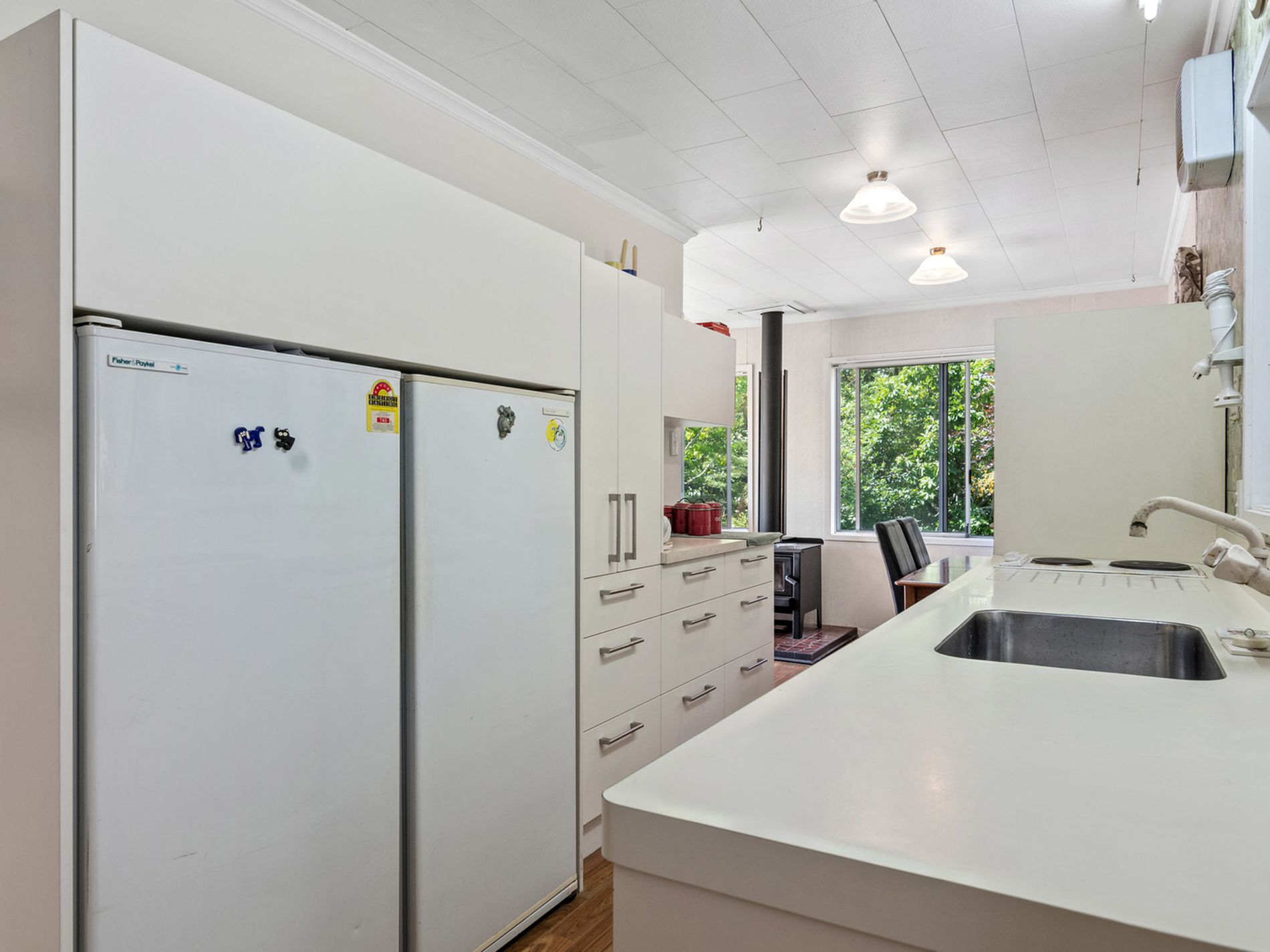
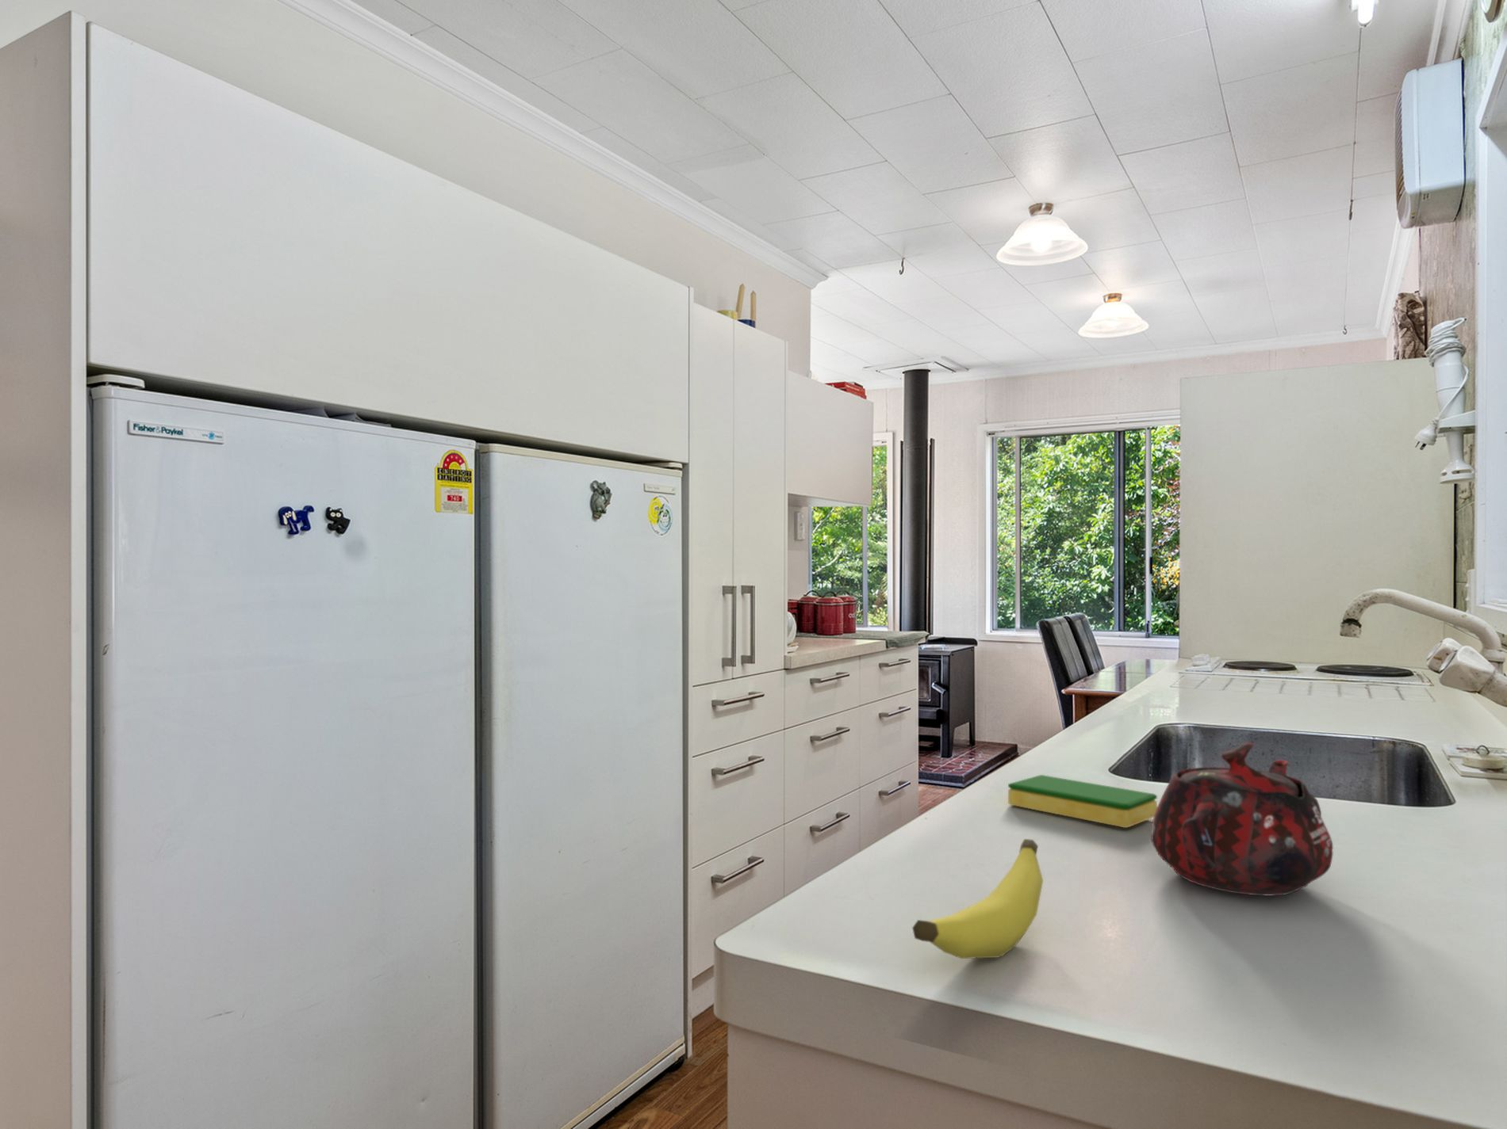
+ teapot (1240, 810)
+ dish sponge (1080, 799)
+ banana (999, 907)
